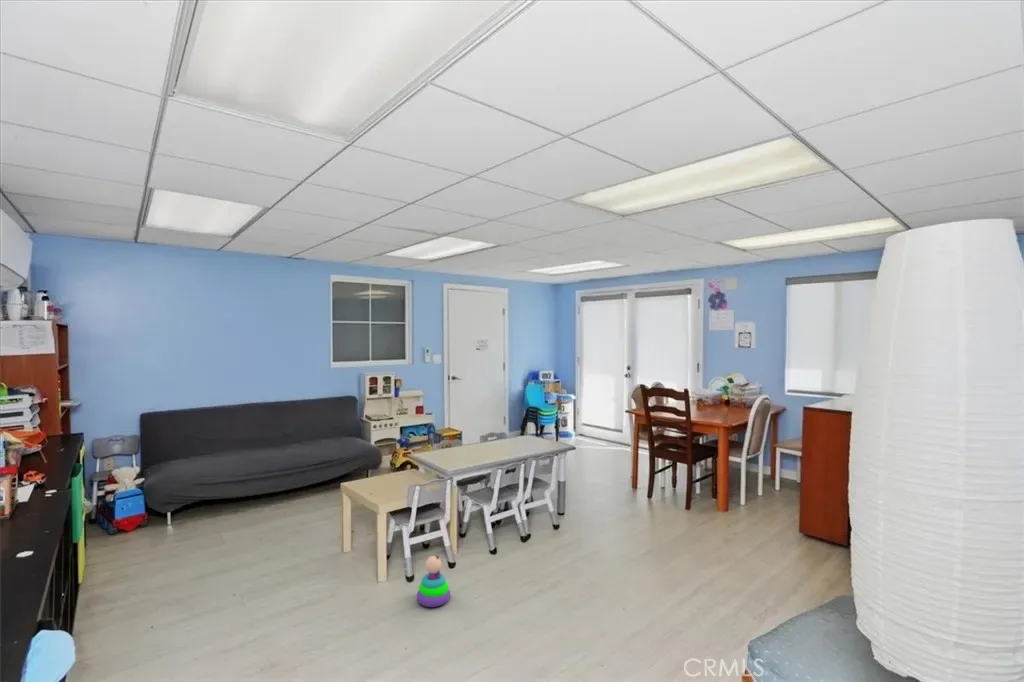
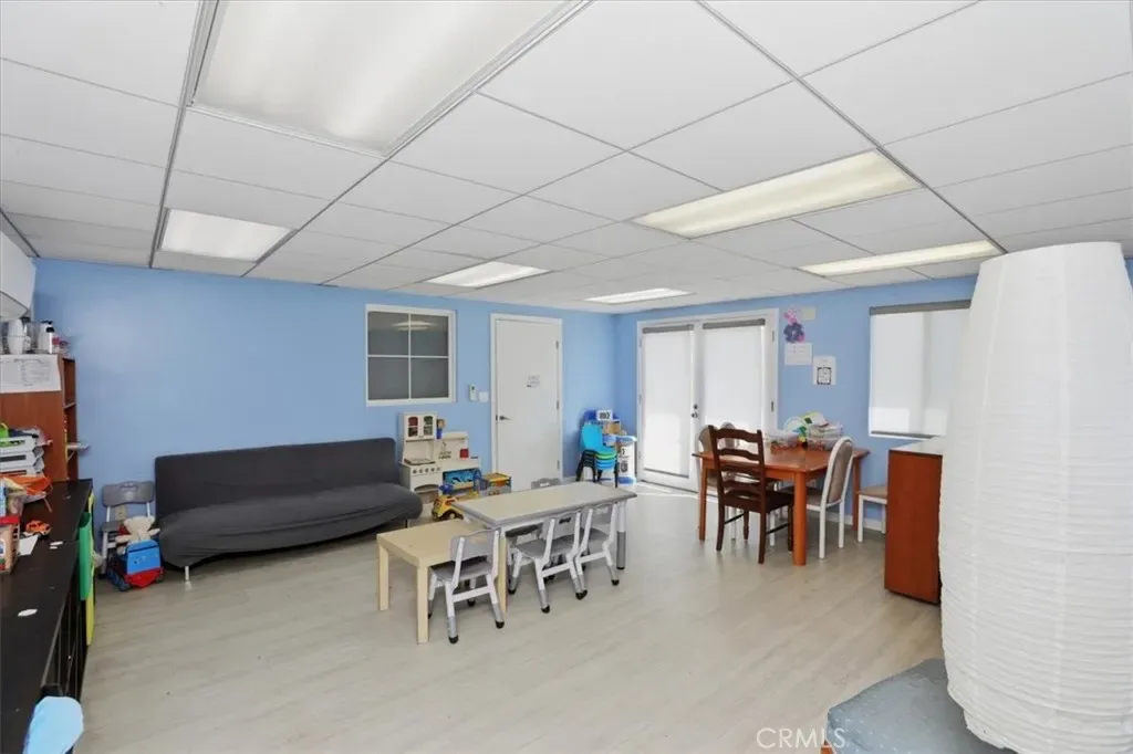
- stacking toy (433, 578)
